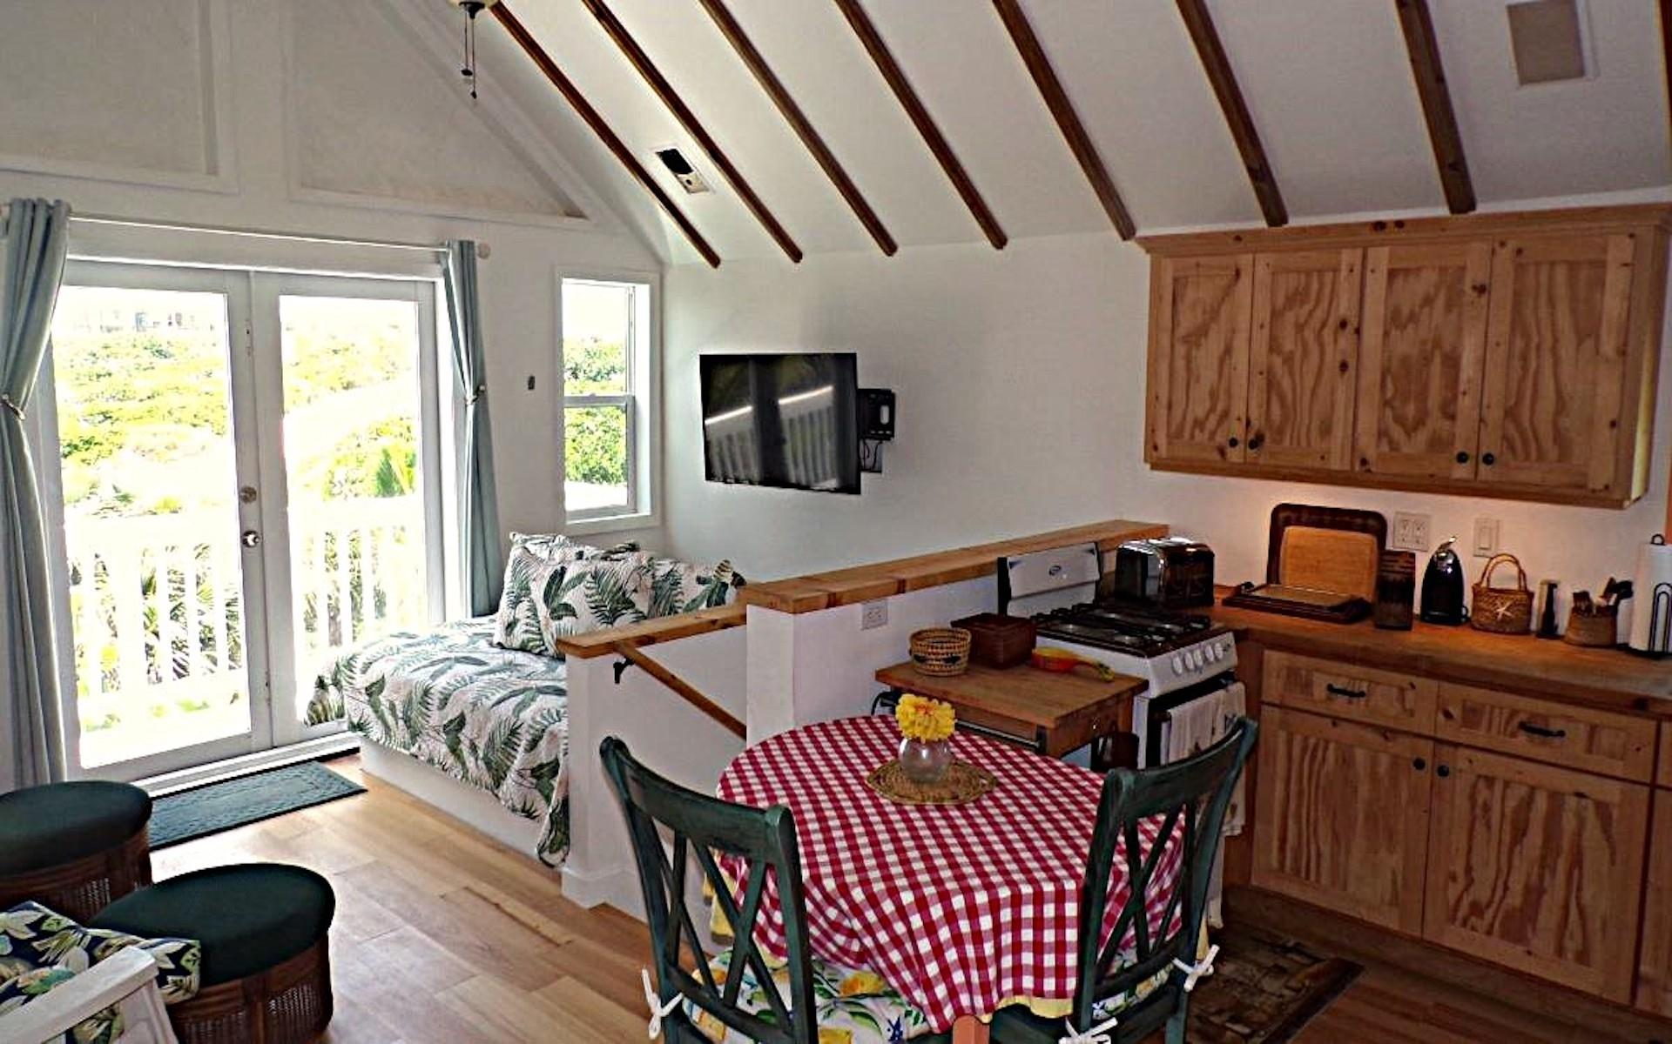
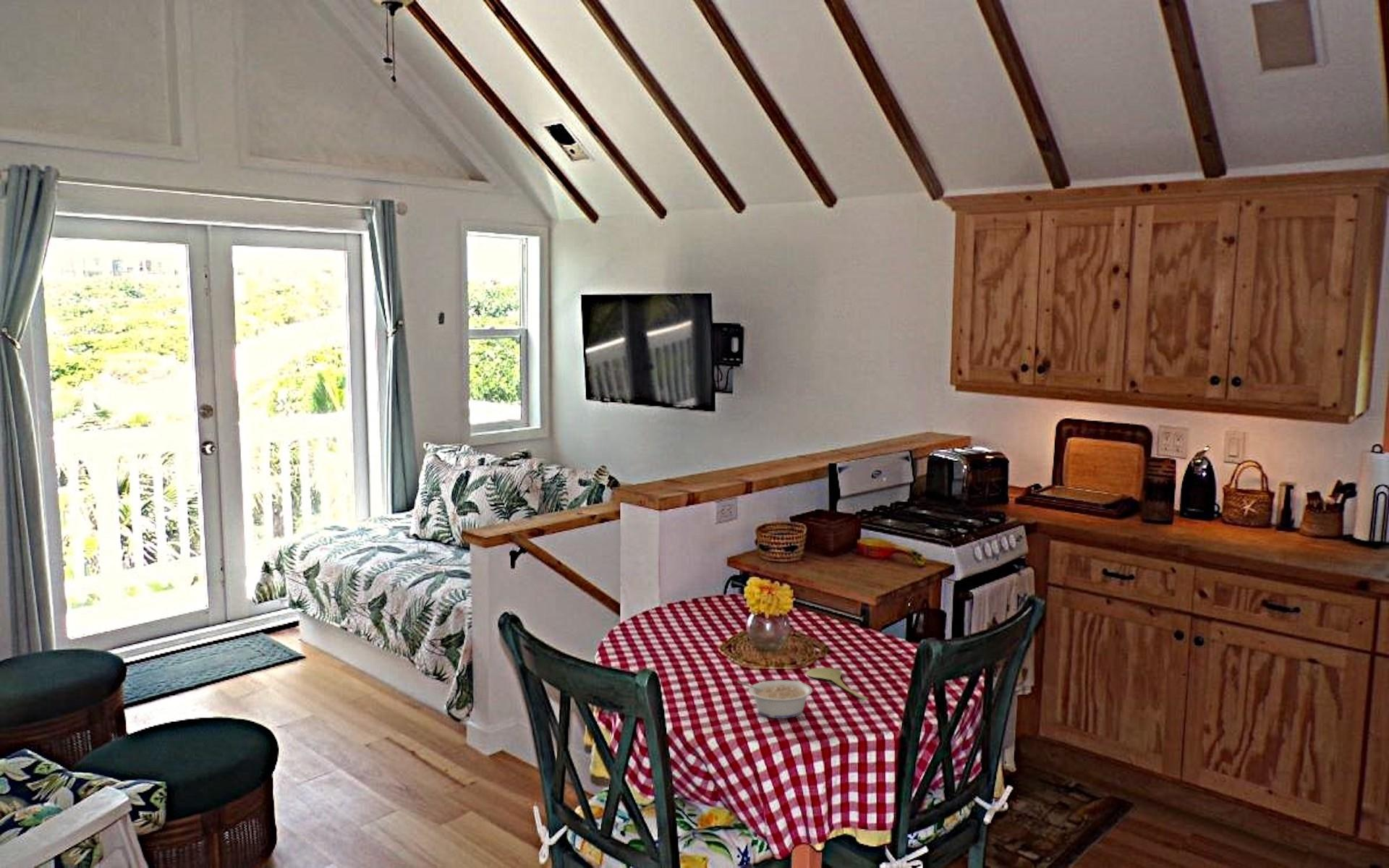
+ spoon (838, 681)
+ legume (778, 698)
